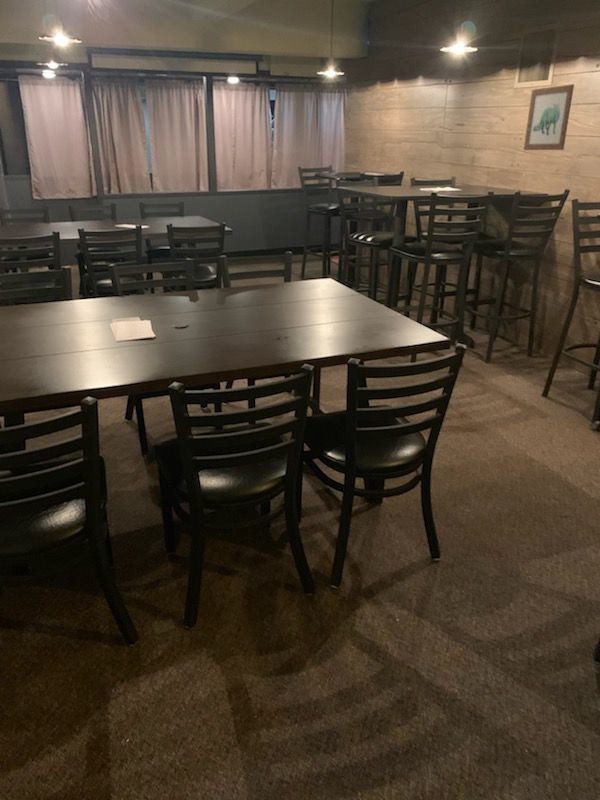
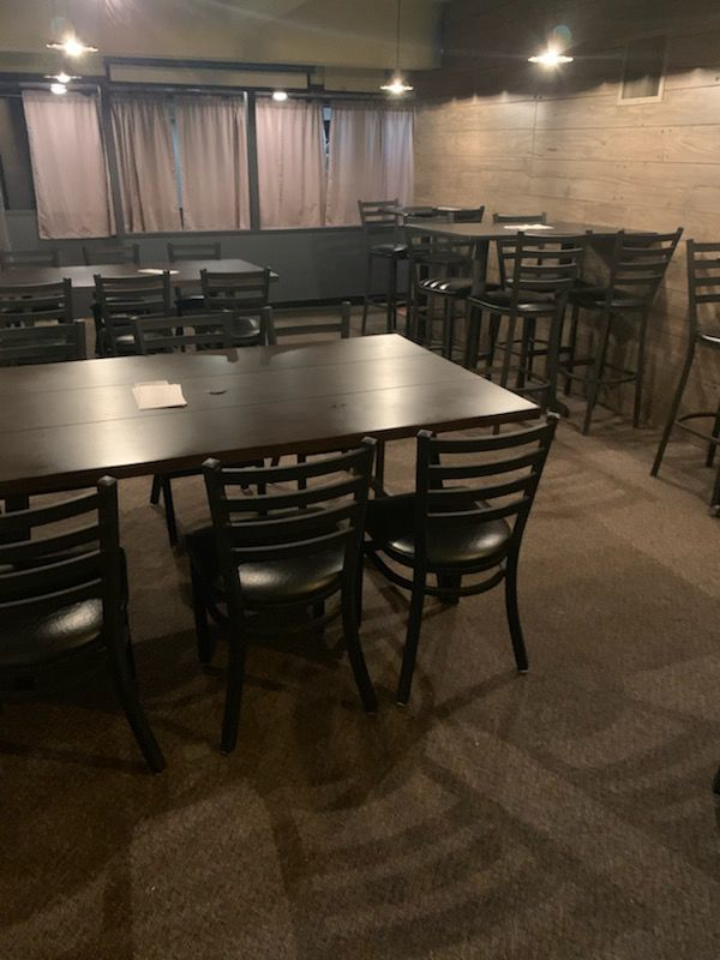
- wall art (547, 119)
